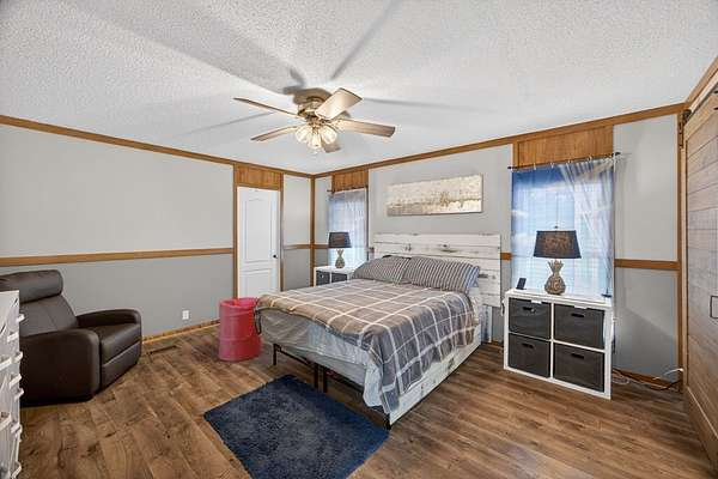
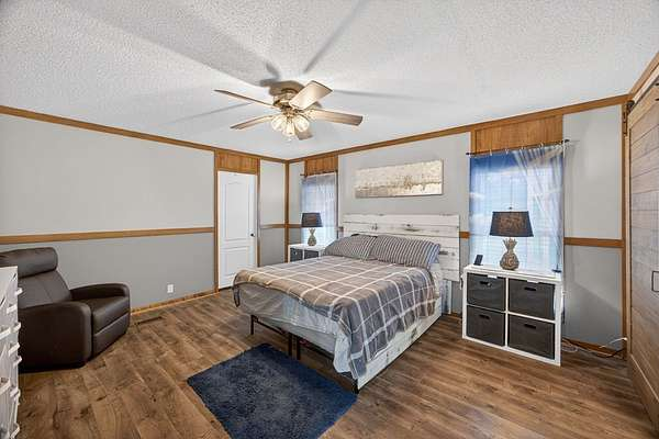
- laundry hamper (241, 326)
